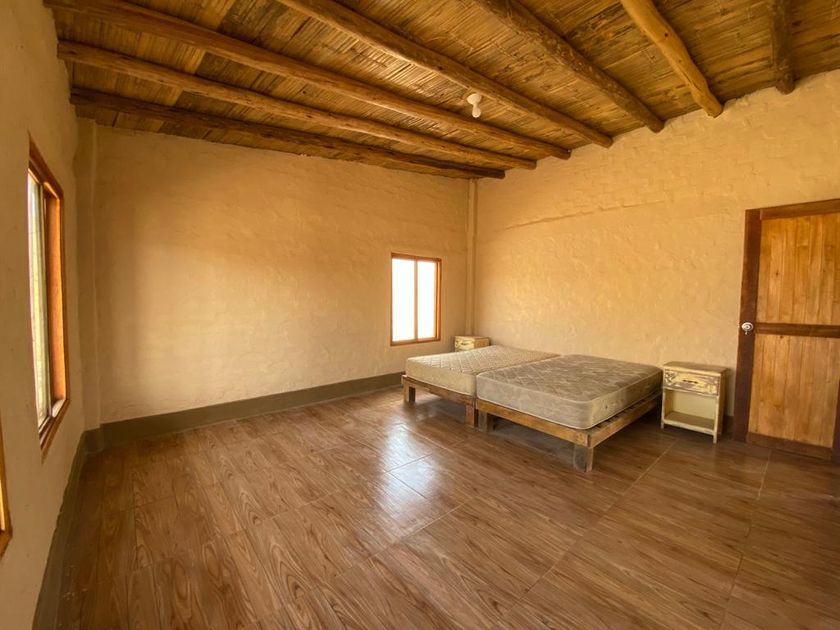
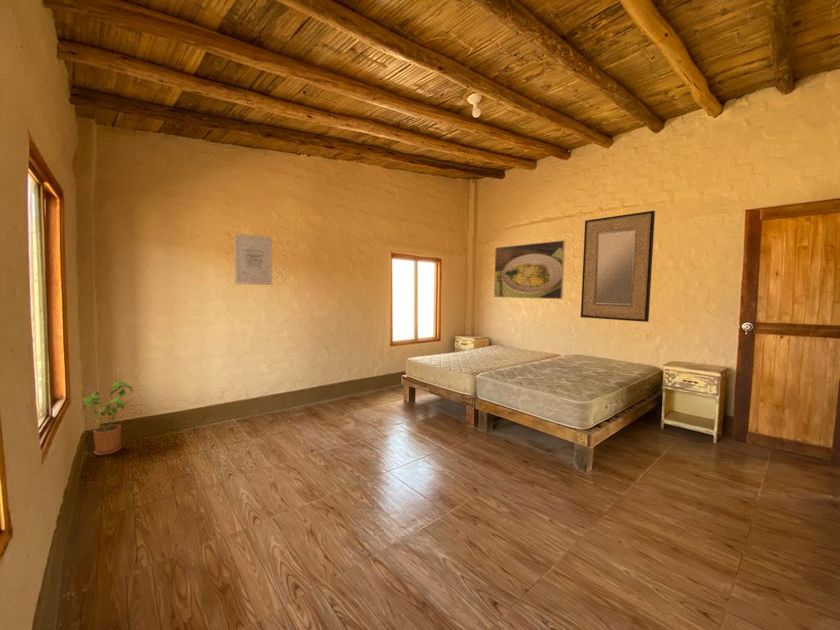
+ wall art (253, 260)
+ house plant (109, 417)
+ home mirror (615, 268)
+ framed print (526, 271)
